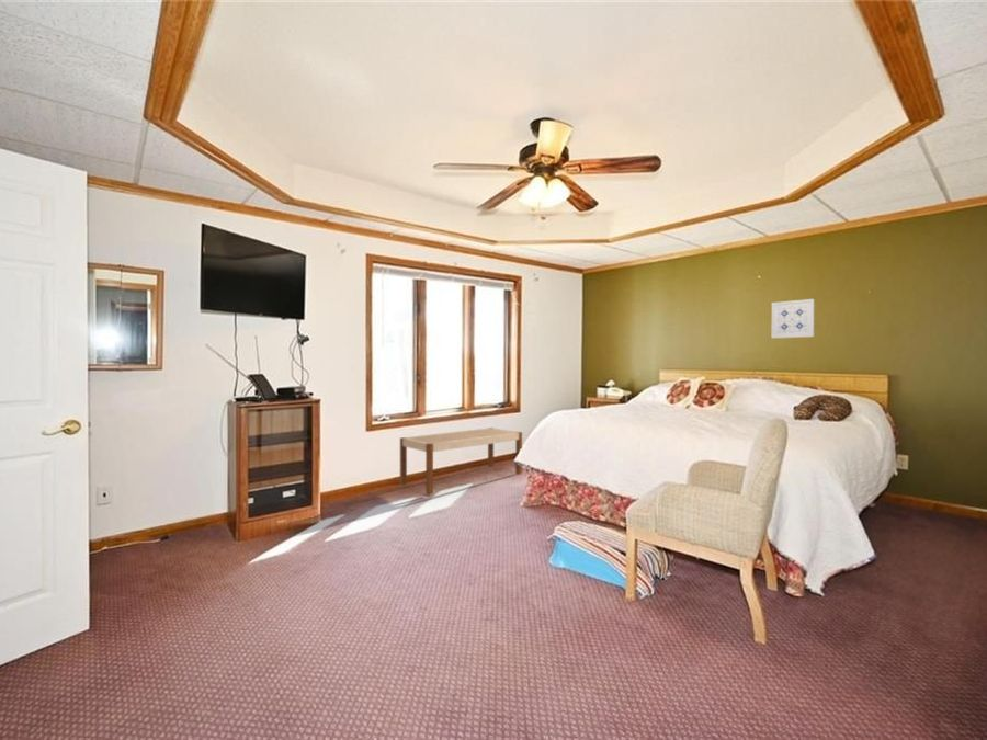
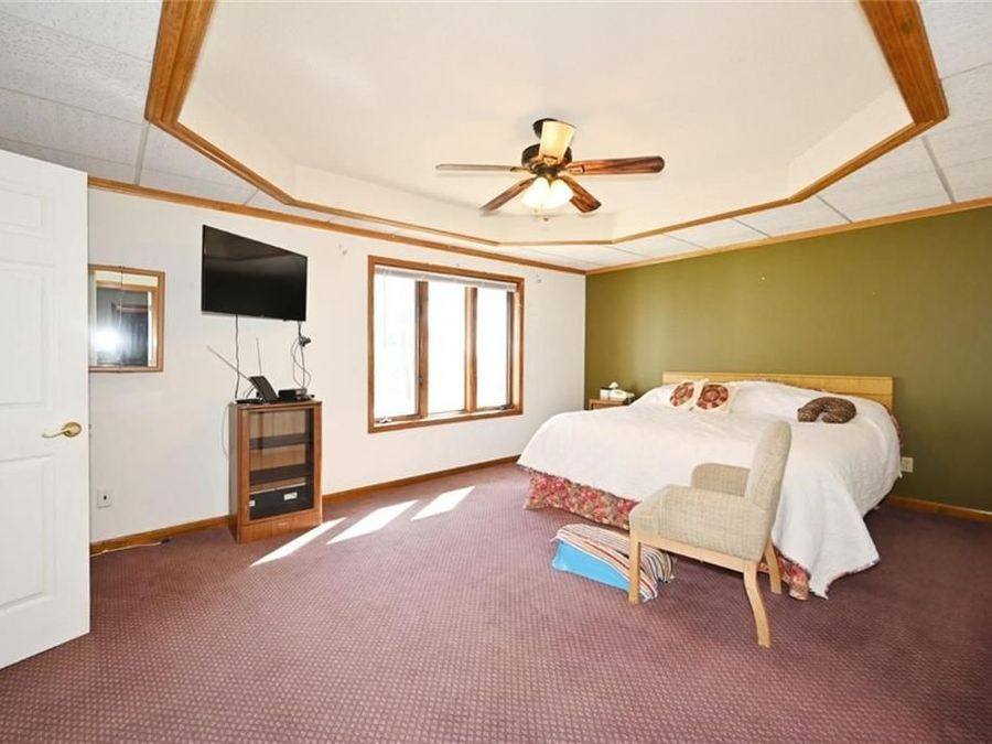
- bench (461, 447)
- wall art (792, 319)
